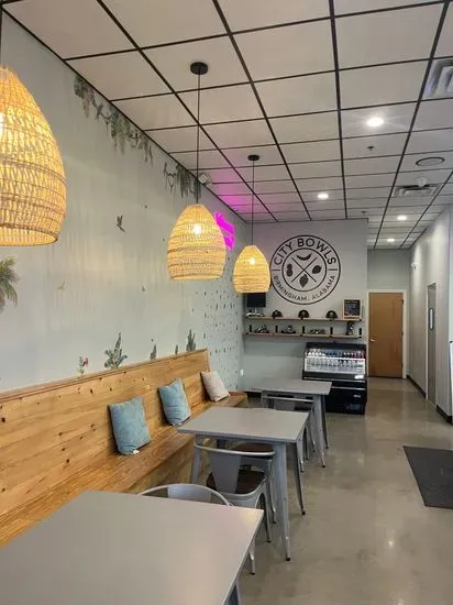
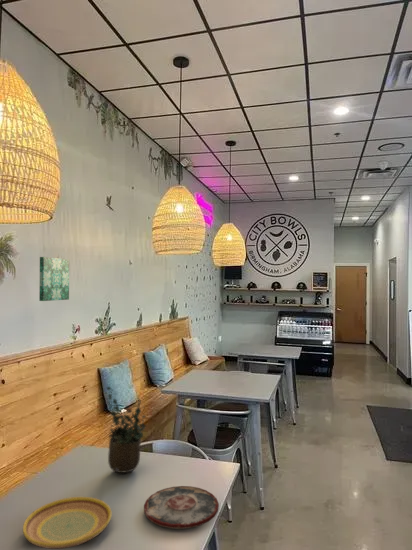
+ plate (68, 523)
+ plate (181, 505)
+ wall art (54, 279)
+ potted plant (124, 429)
